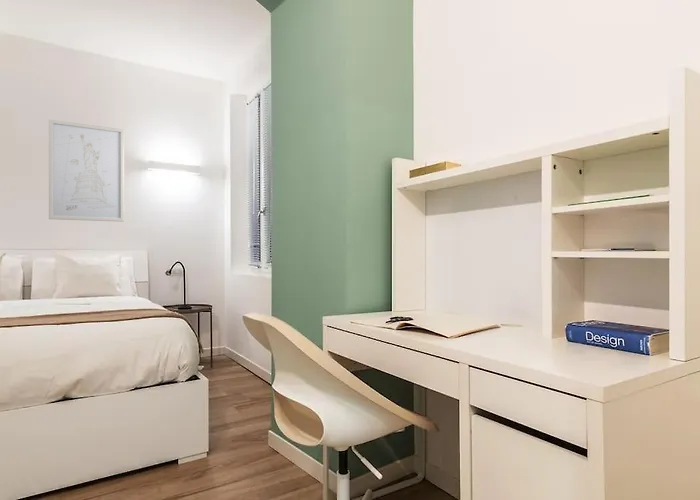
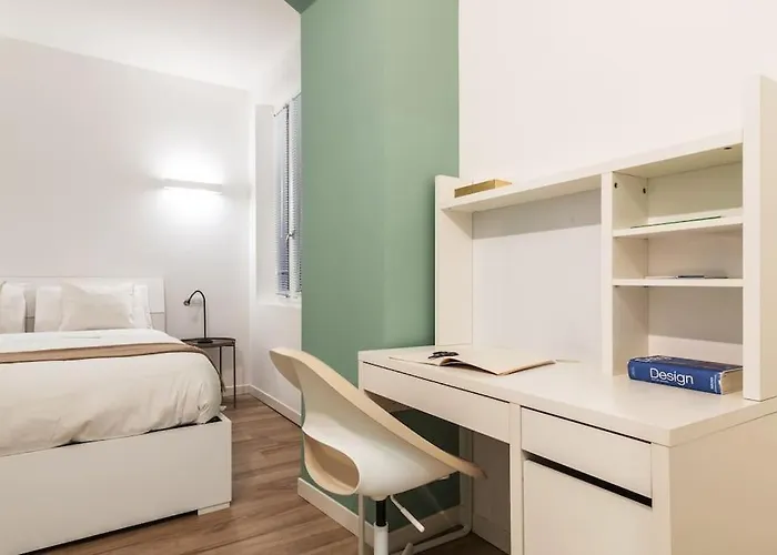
- wall art (87, 172)
